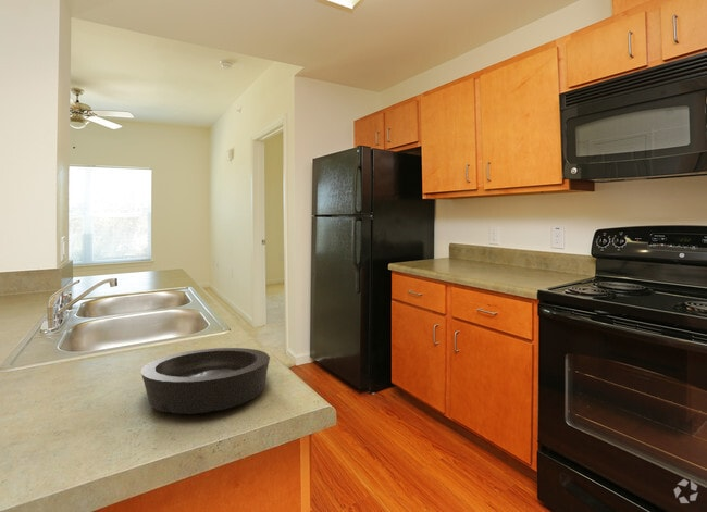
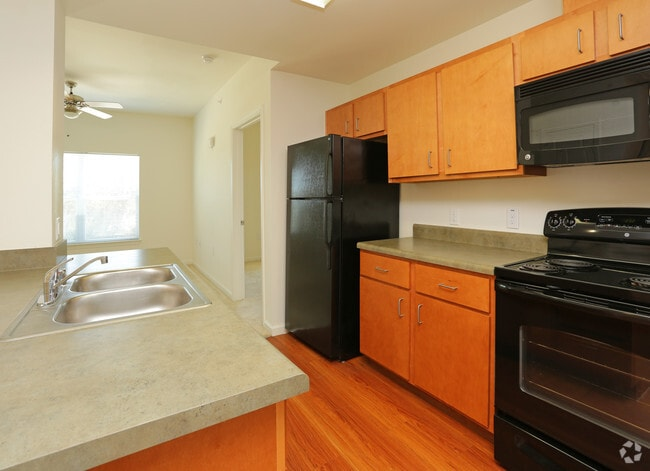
- bowl (209, 377)
